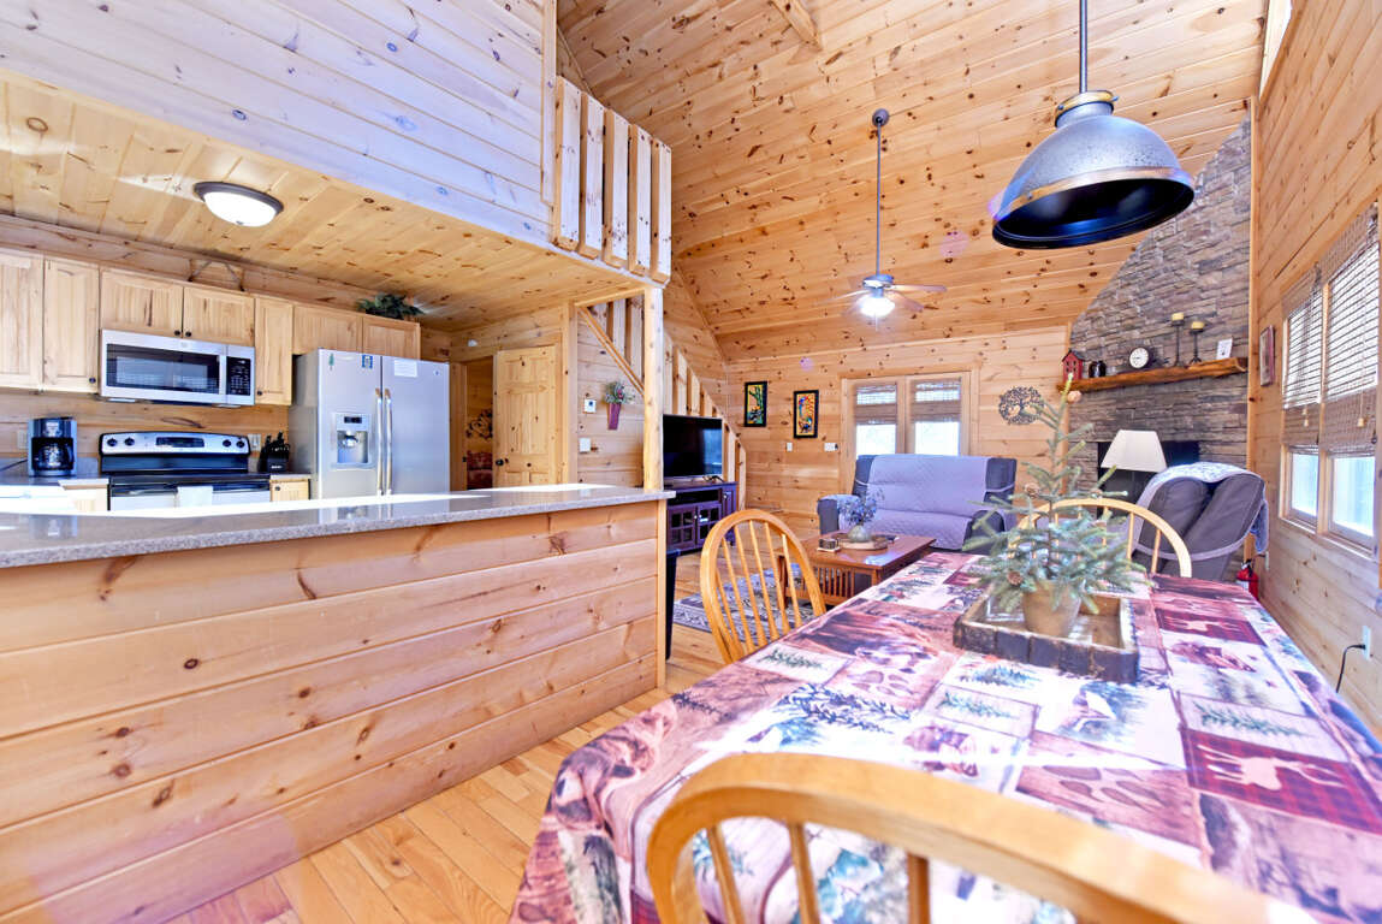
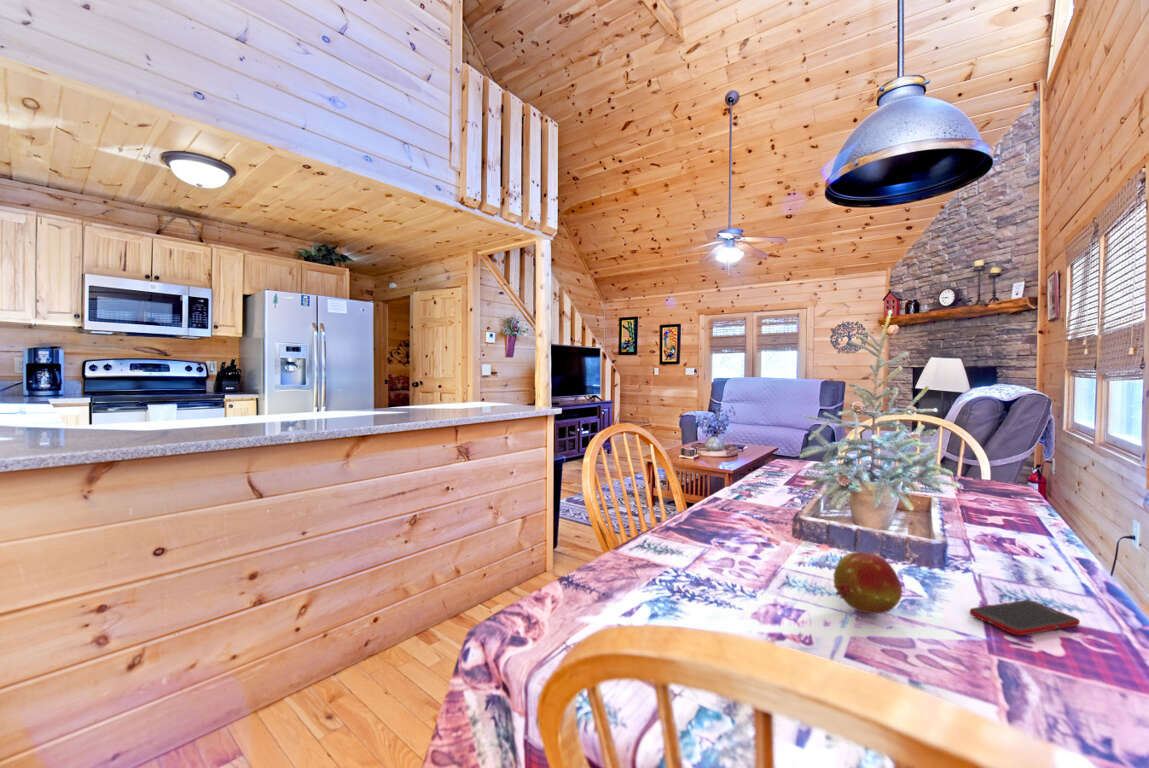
+ cell phone (1023, 617)
+ fruit (863, 584)
